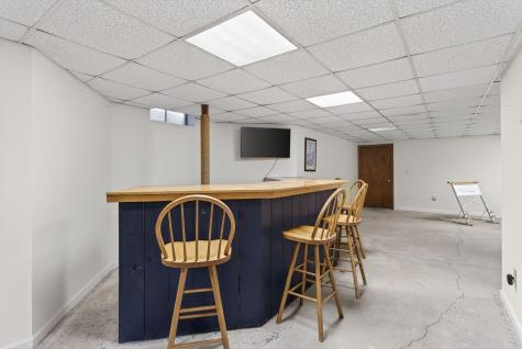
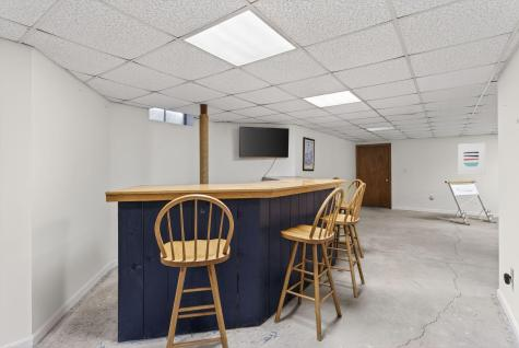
+ wall art (471, 159)
